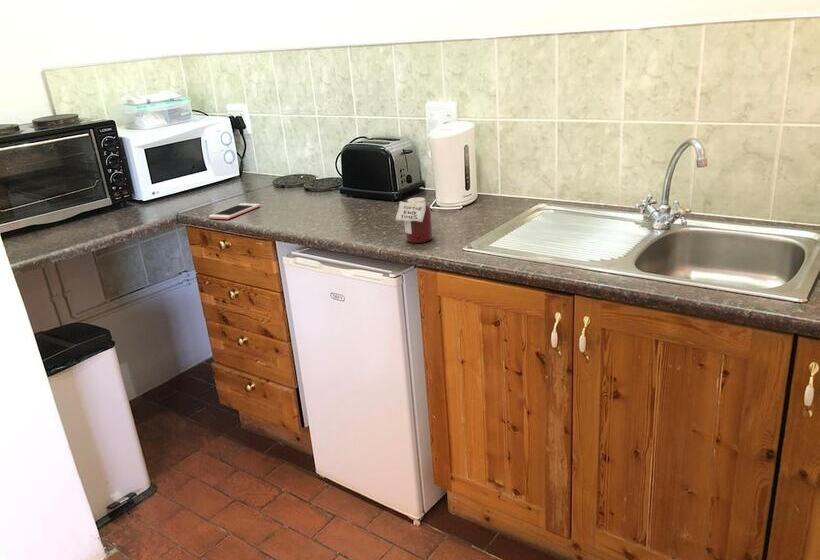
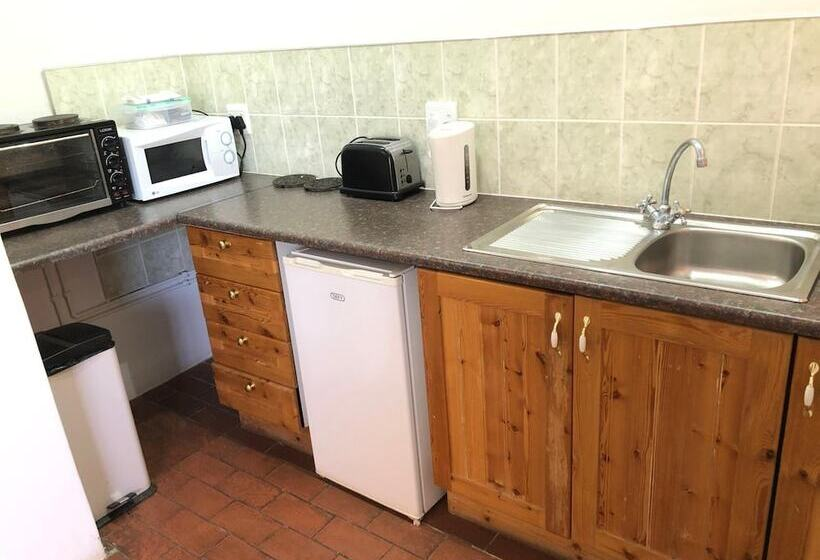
- cell phone (235, 210)
- jar (415, 221)
